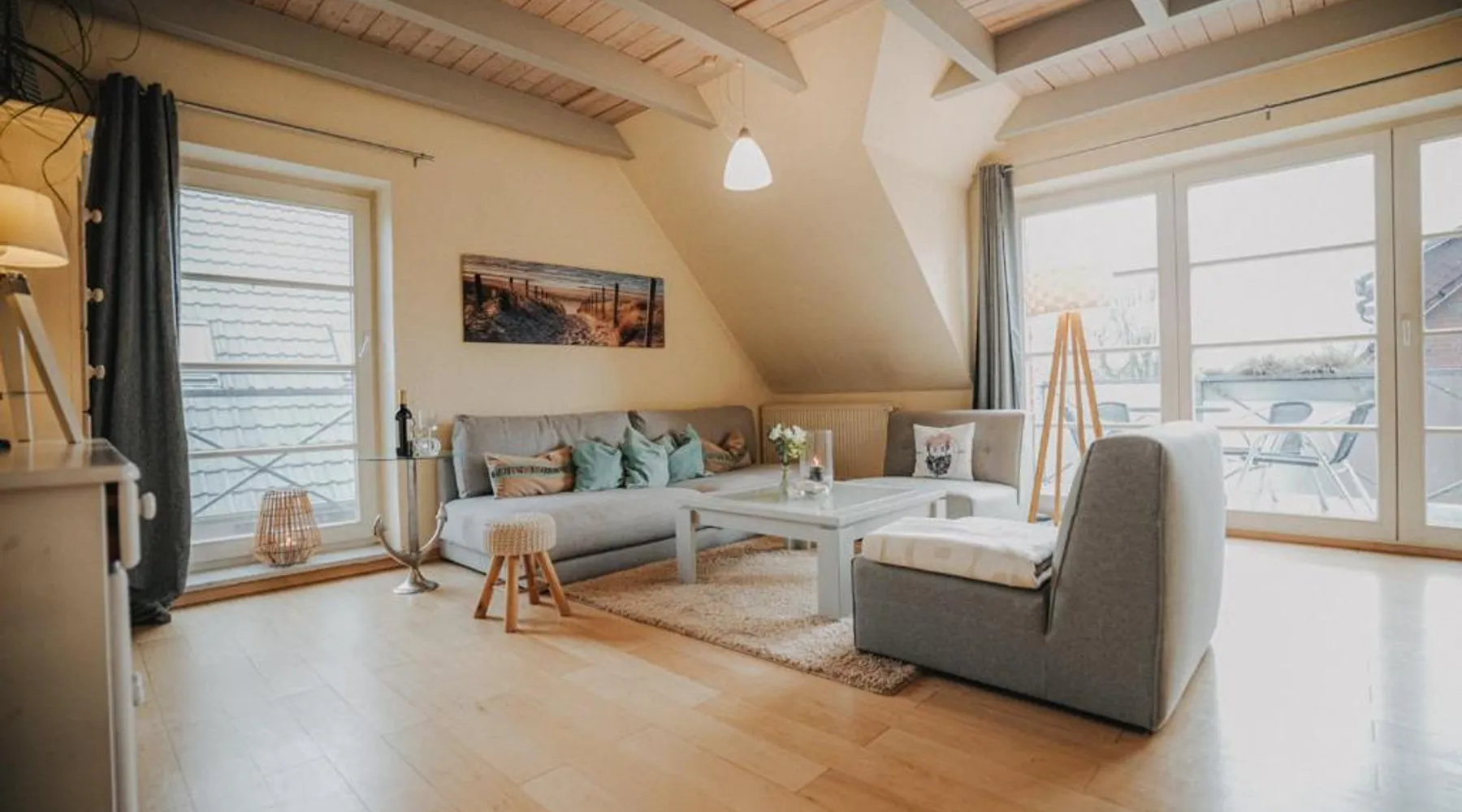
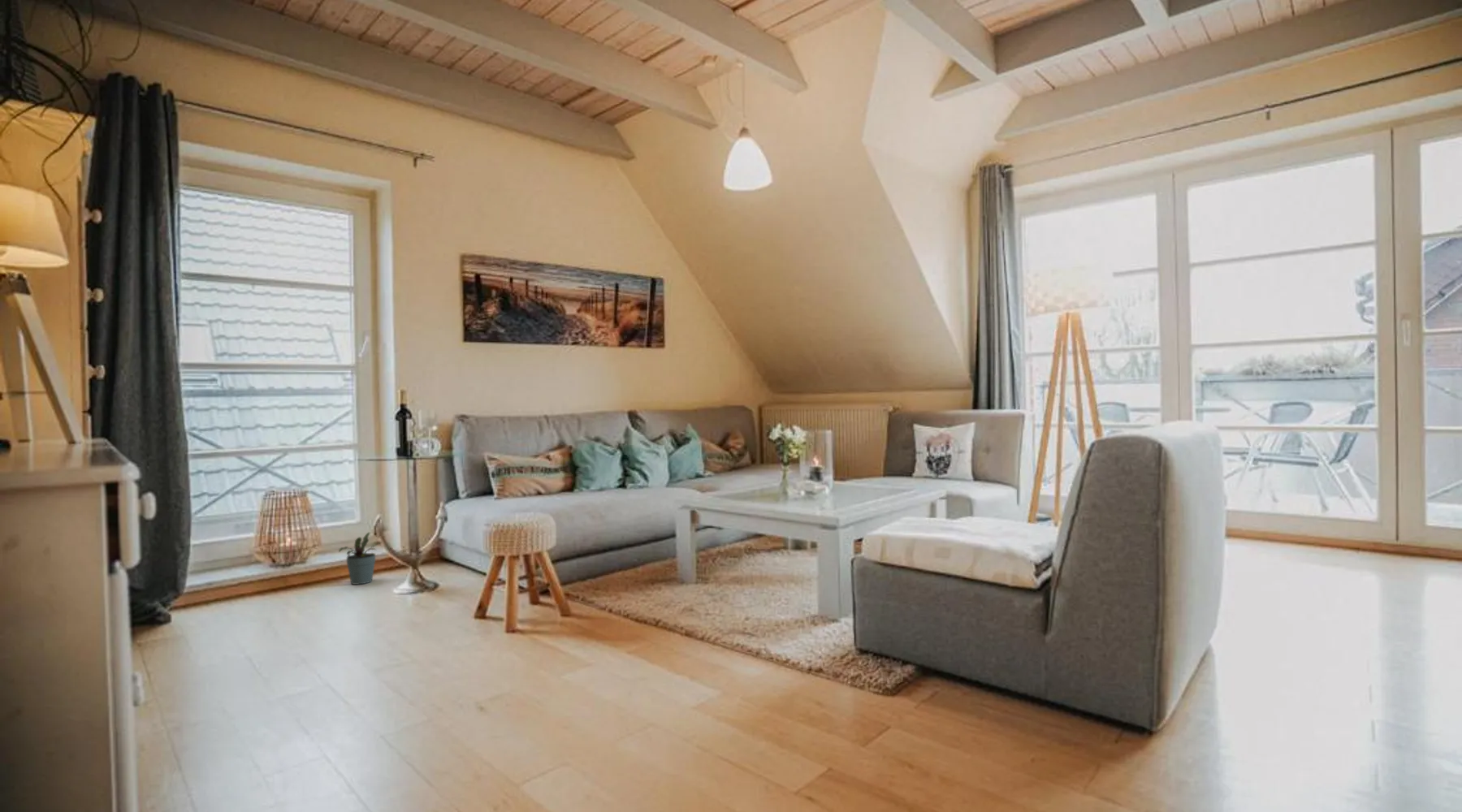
+ potted plant (361, 558)
